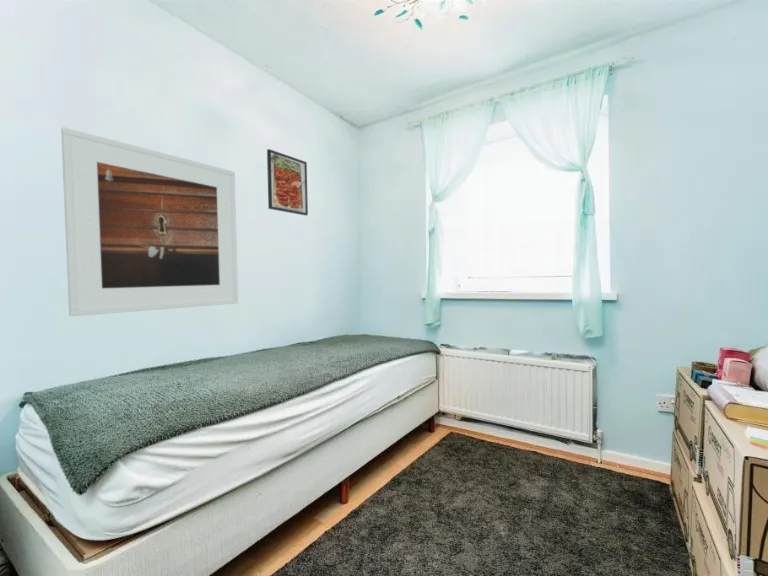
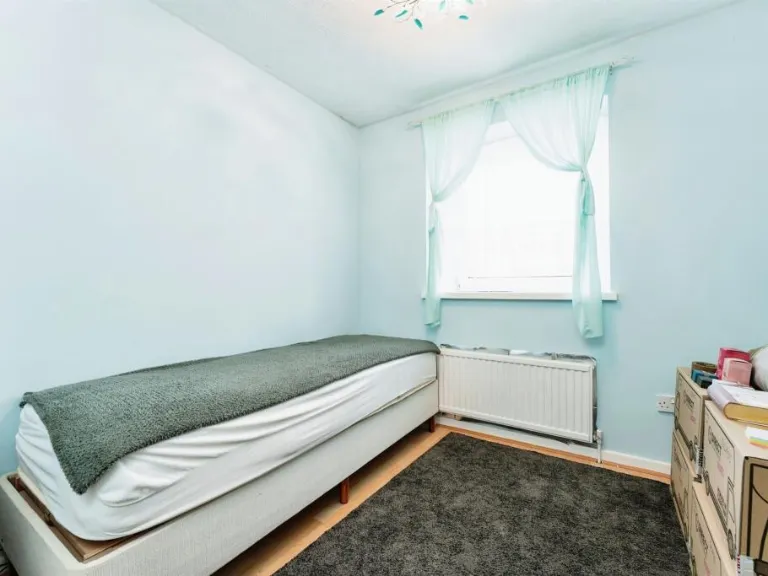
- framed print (288, 184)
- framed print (165, 231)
